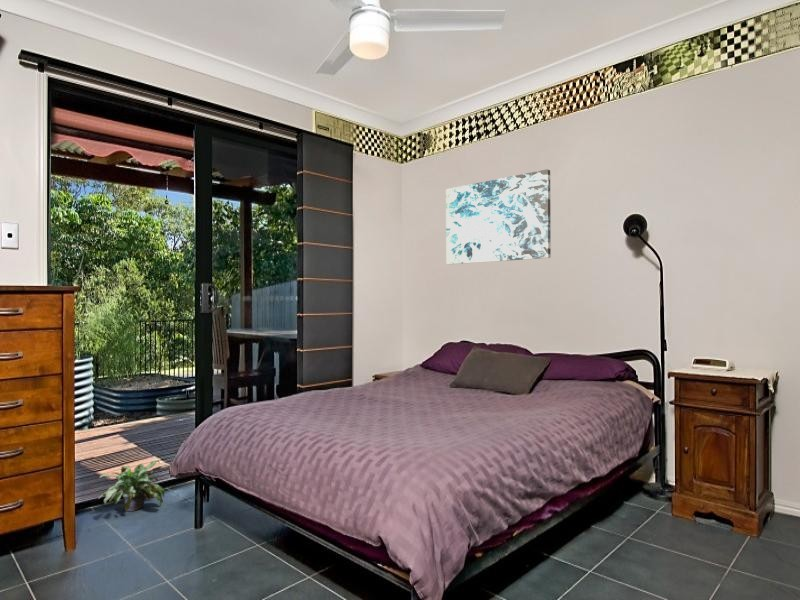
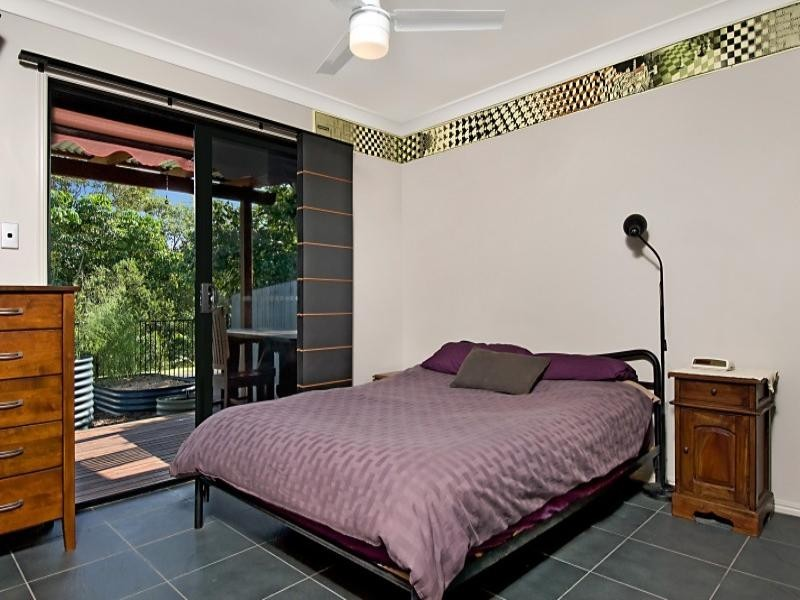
- potted plant (134, 485)
- wall art (494, 220)
